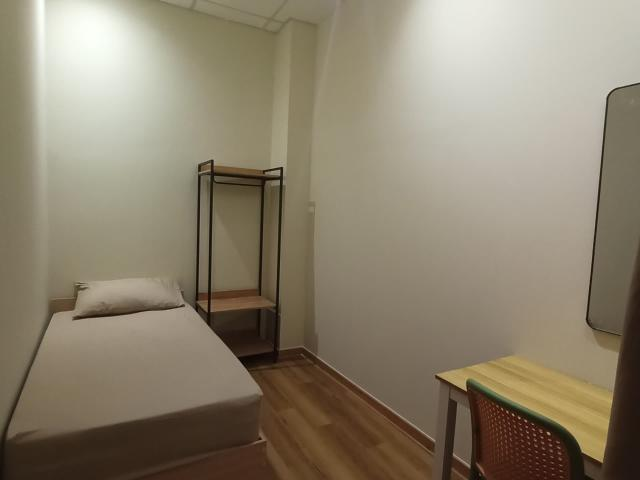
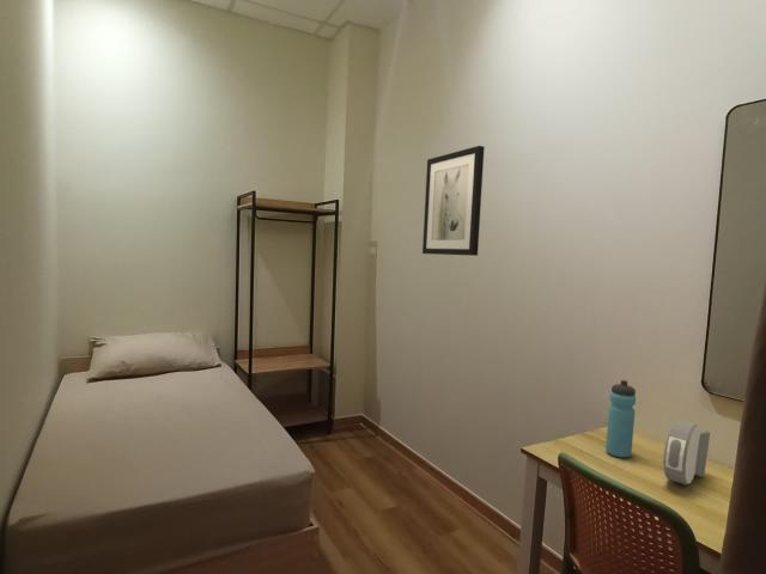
+ wall art (450, 203)
+ alarm clock (682, 451)
+ water bottle (621, 416)
